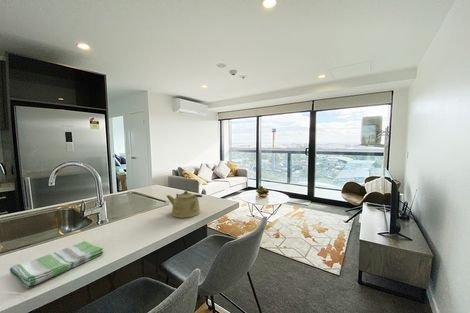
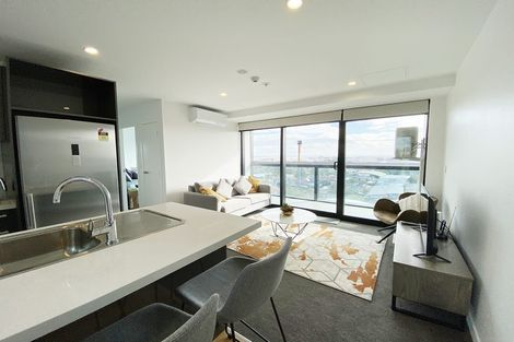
- kettle (183, 201)
- dish towel (60, 258)
